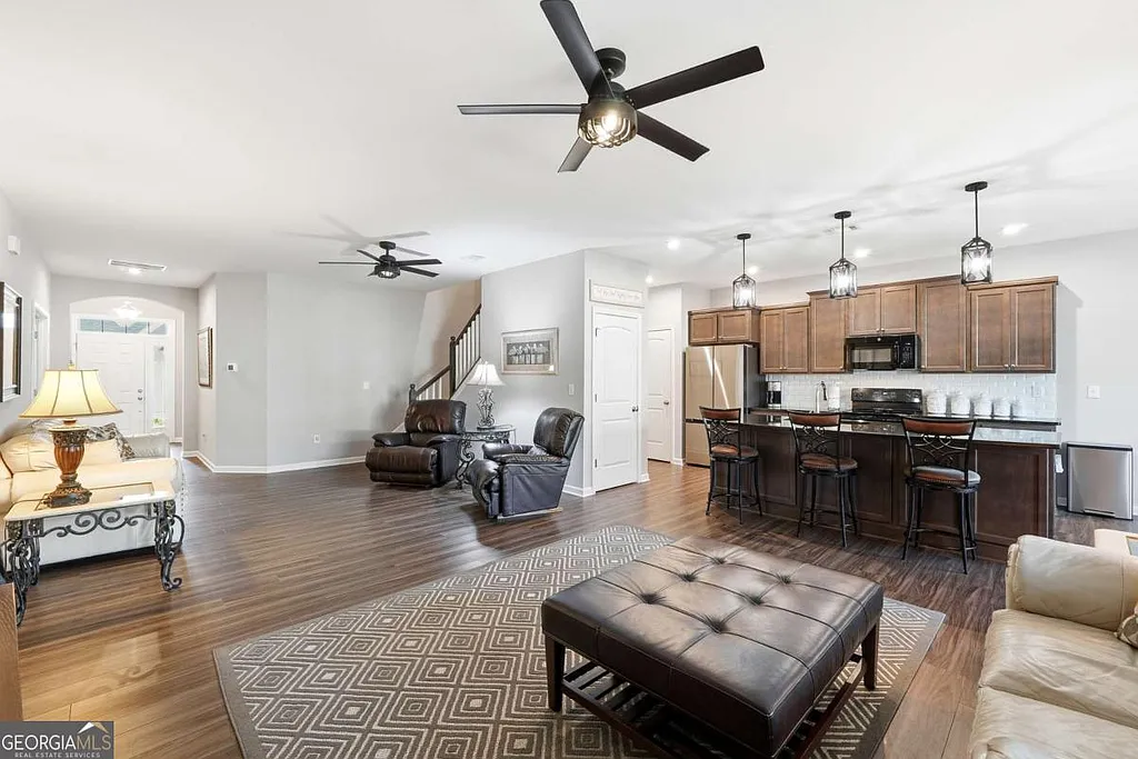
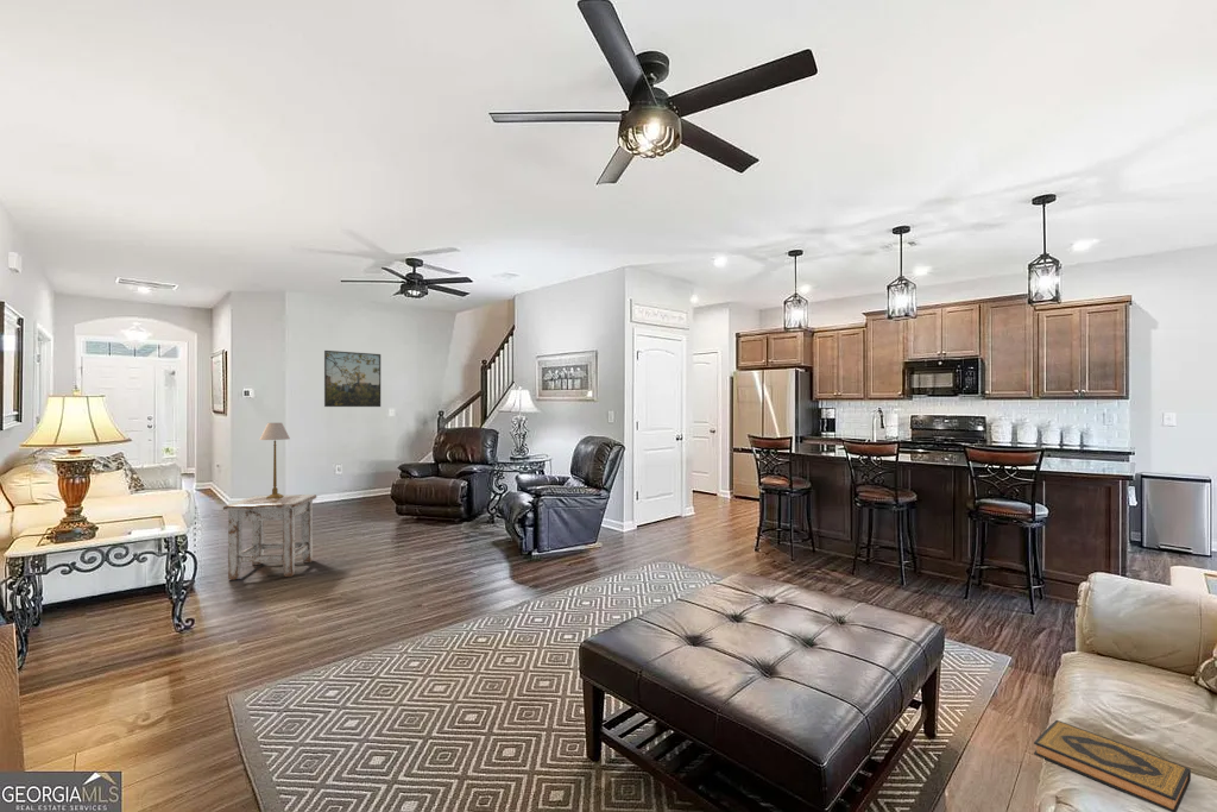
+ hardback book (1109, 760)
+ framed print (353, 379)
+ stool (272, 543)
+ table lamp (275, 459)
